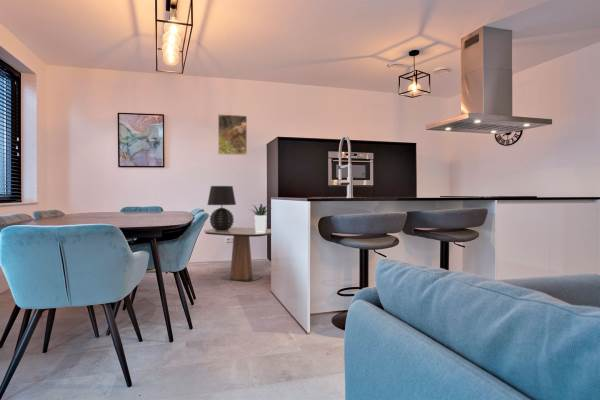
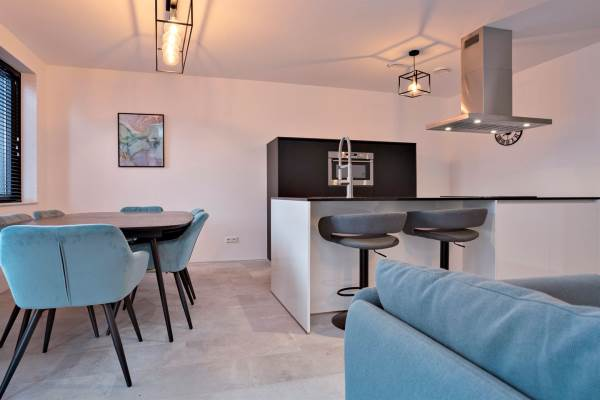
- side table (241, 253)
- potted plant (260, 217)
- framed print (232, 134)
- table lamp (221, 208)
